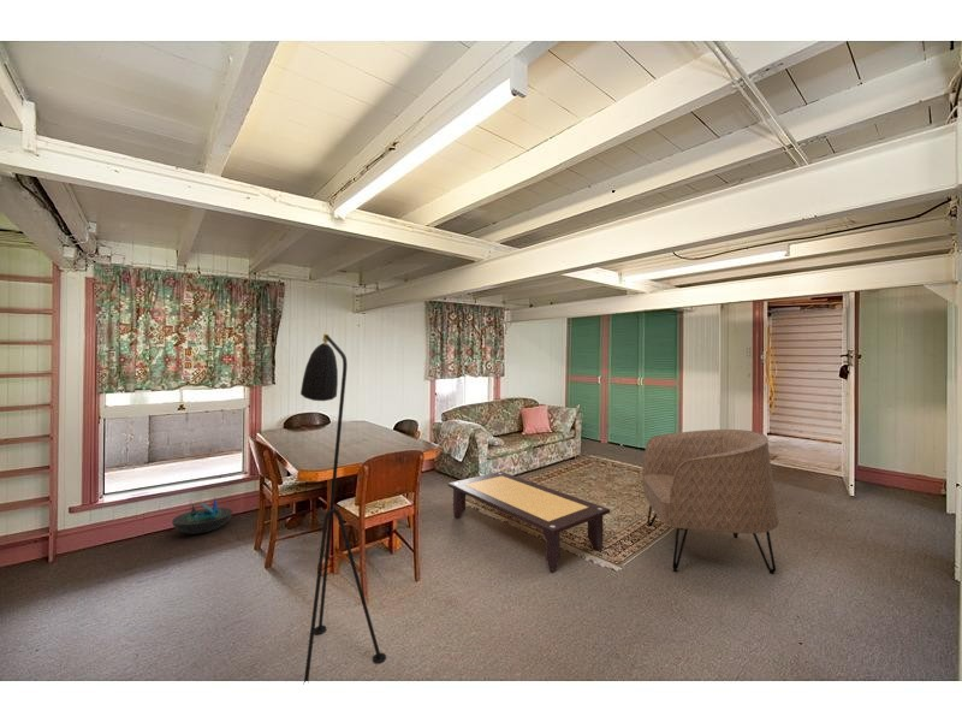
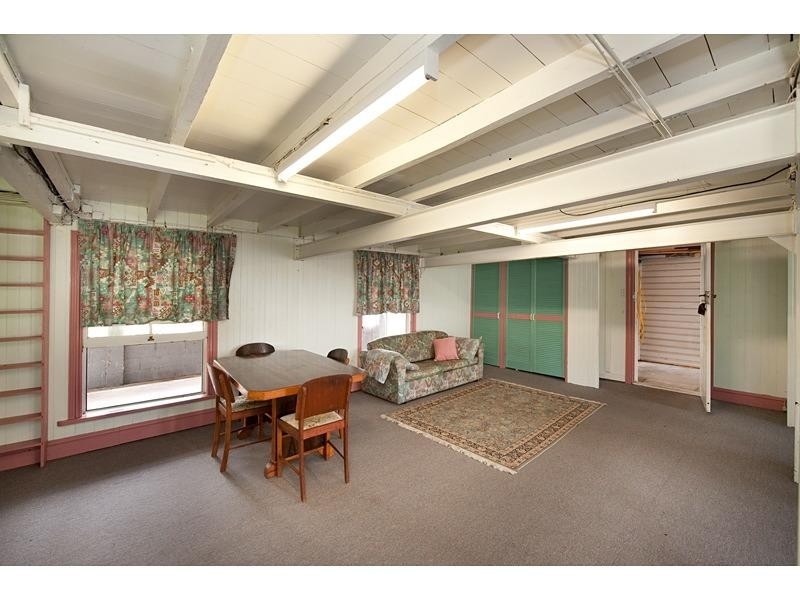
- floor lamp (332, 487)
- decorative bowl (203, 516)
- armchair (708, 490)
- coffee table (521, 513)
